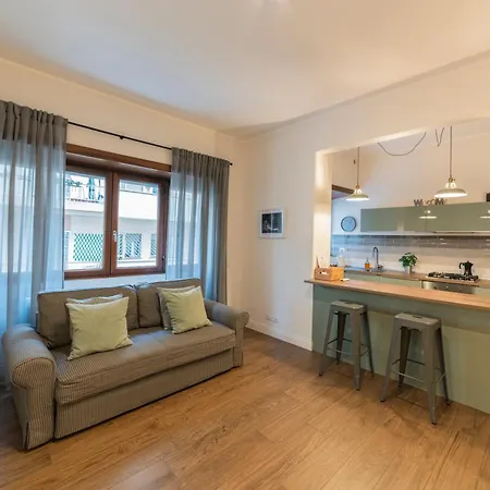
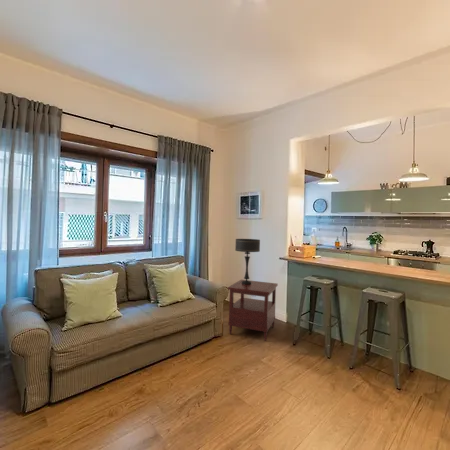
+ side table (253, 307)
+ table lamp (247, 261)
